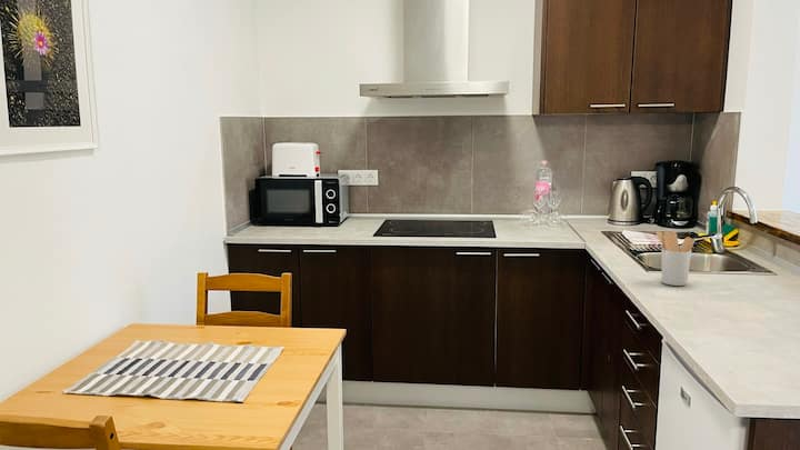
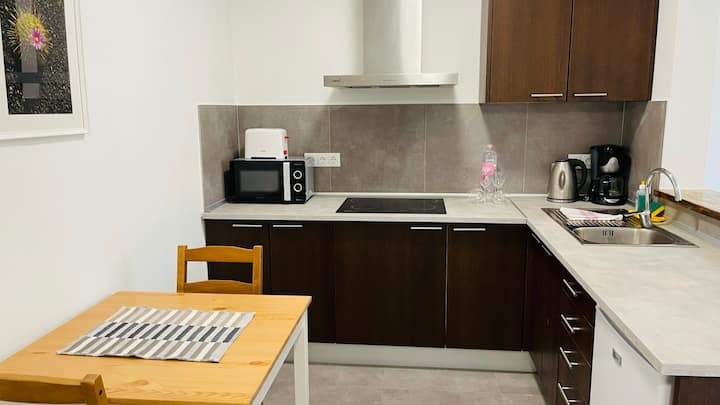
- utensil holder (672, 256)
